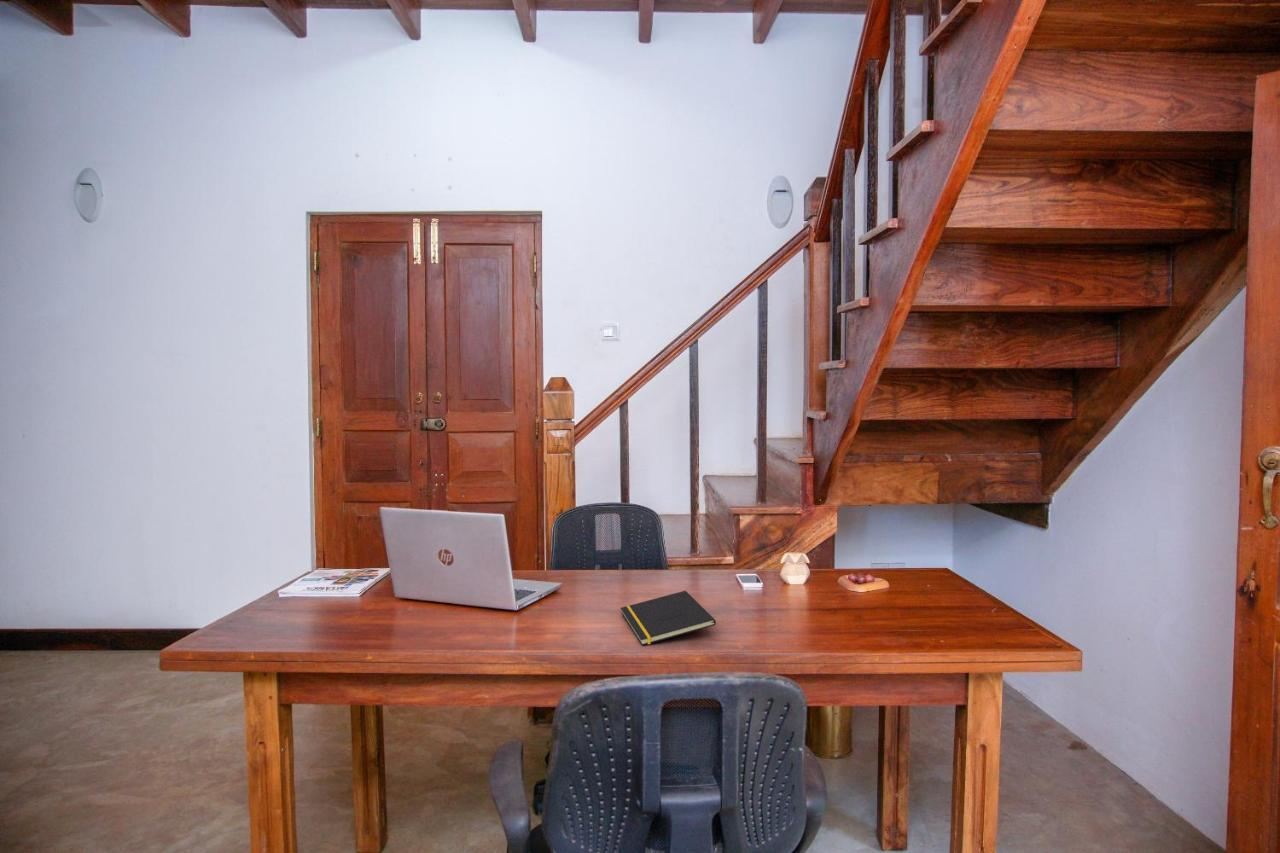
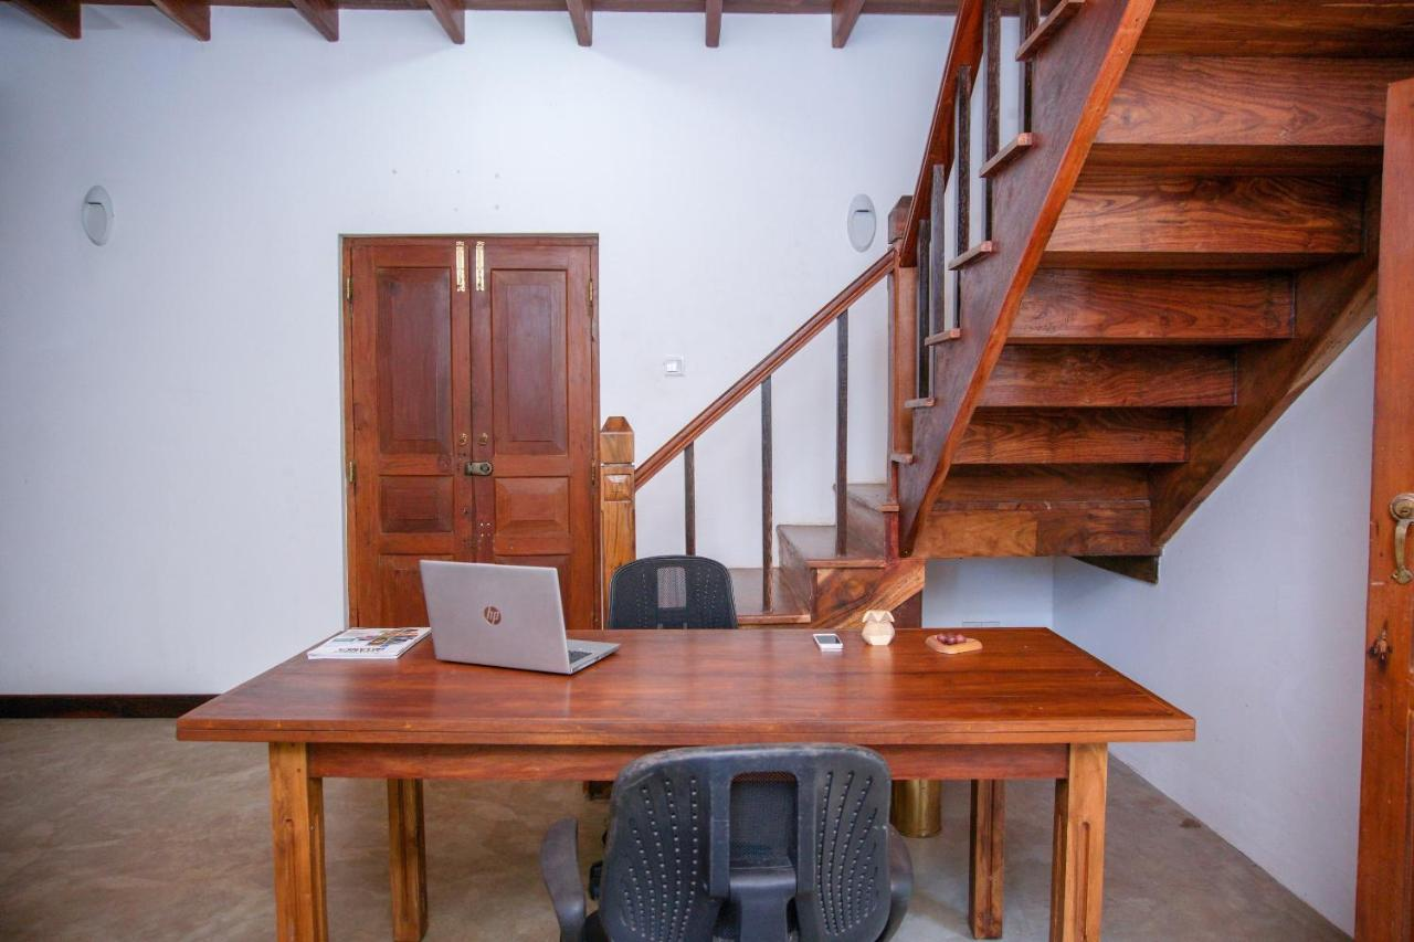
- notepad (665, 616)
